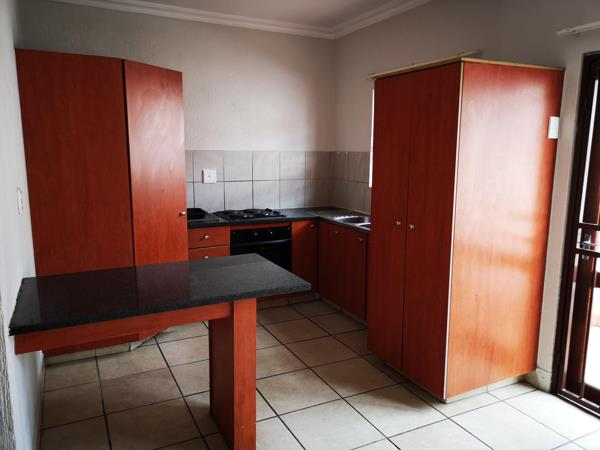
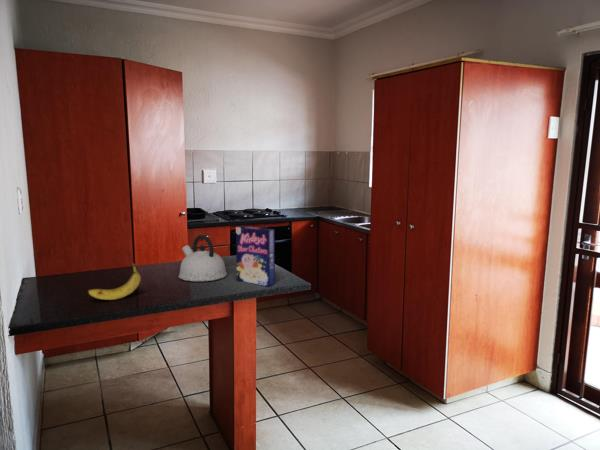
+ cereal box (255, 255)
+ kettle (200, 254)
+ fruit (116, 288)
